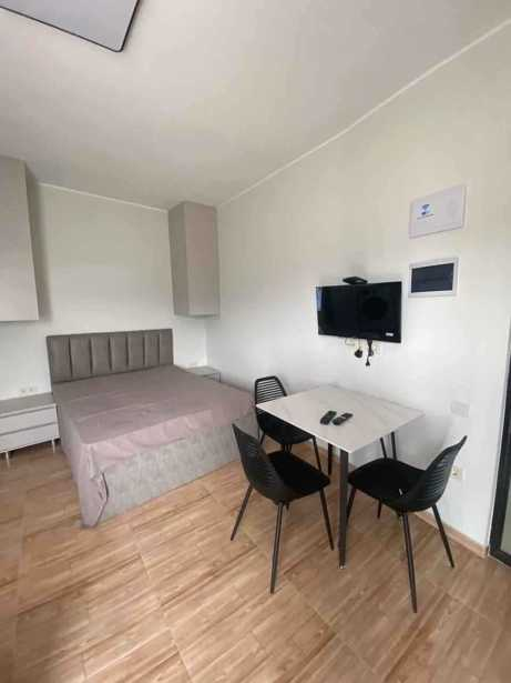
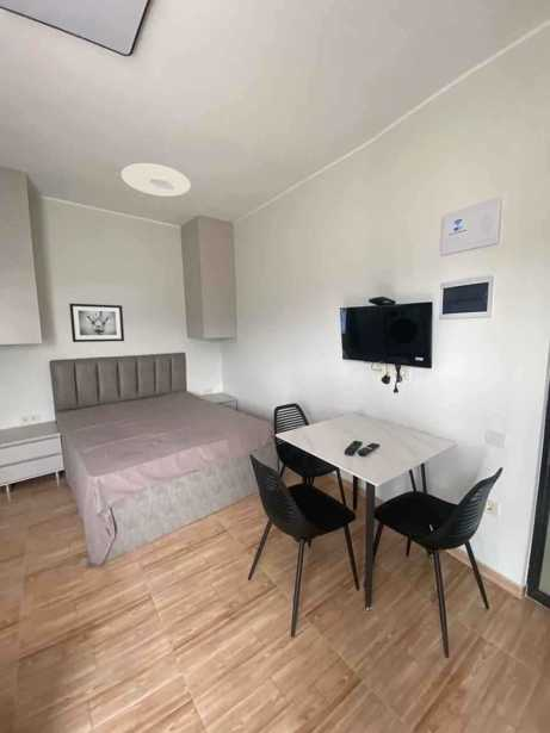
+ ceiling light (156, 178)
+ wall art (98, 323)
